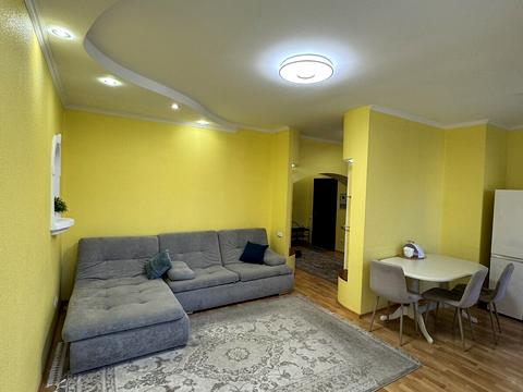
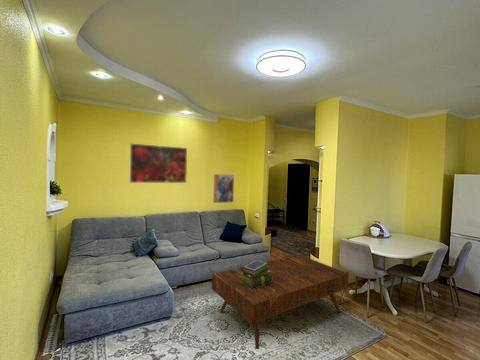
+ wall art (223, 188)
+ stack of books (256, 273)
+ coffee table (280, 292)
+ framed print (159, 164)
